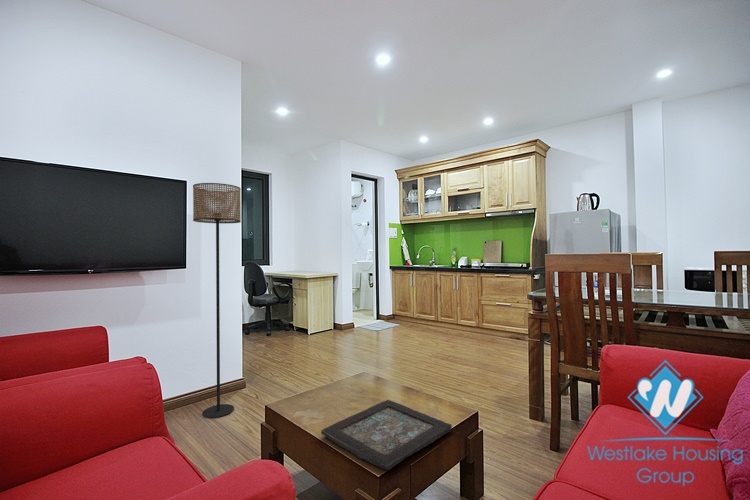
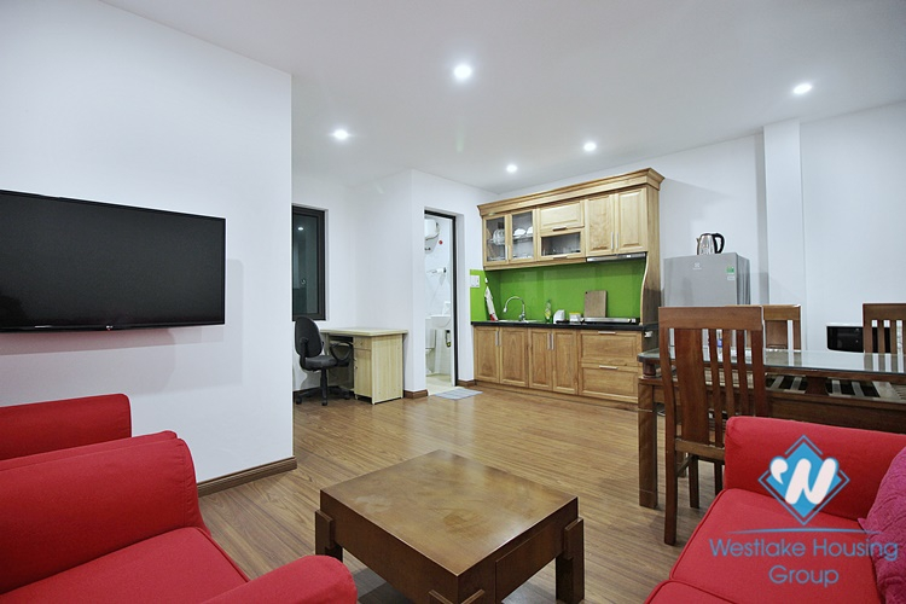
- decorative tray (387, 429)
- floor lamp (217, 298)
